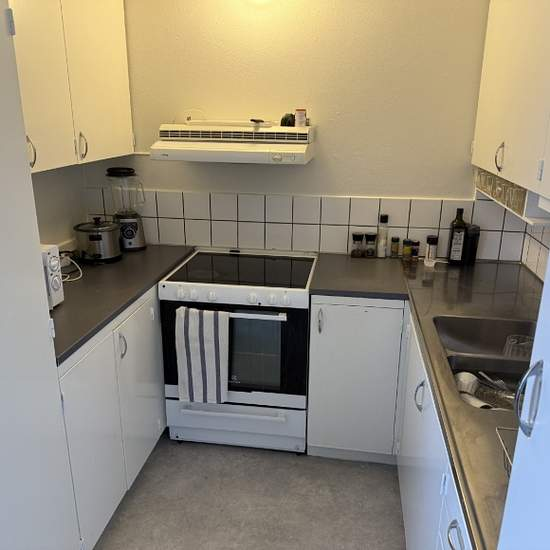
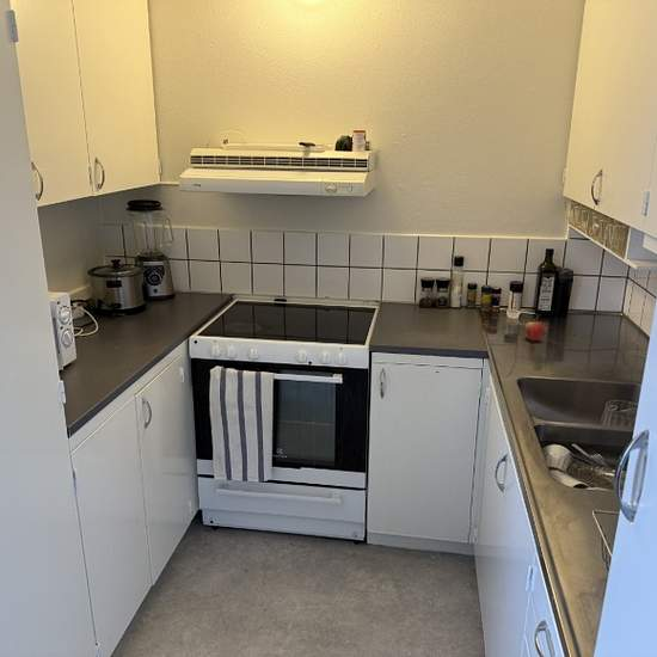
+ fruit (534, 326)
